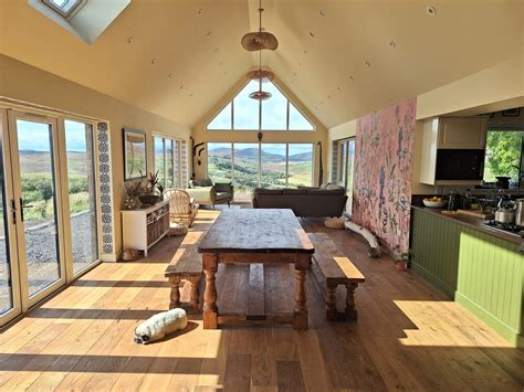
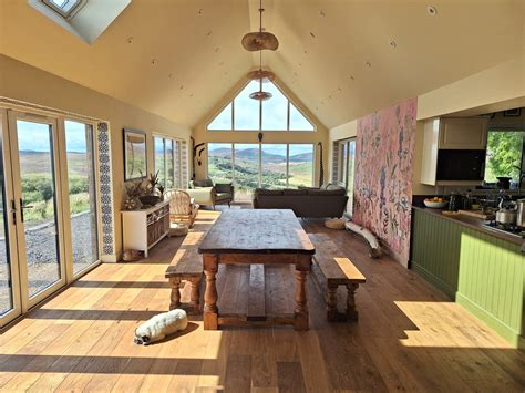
- potted plant (401, 256)
